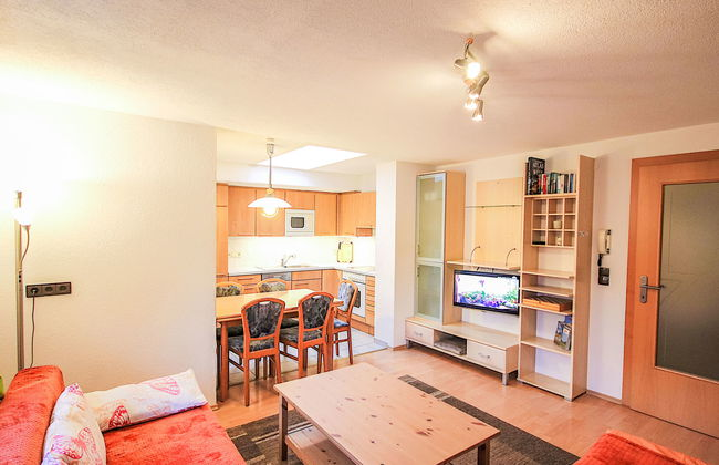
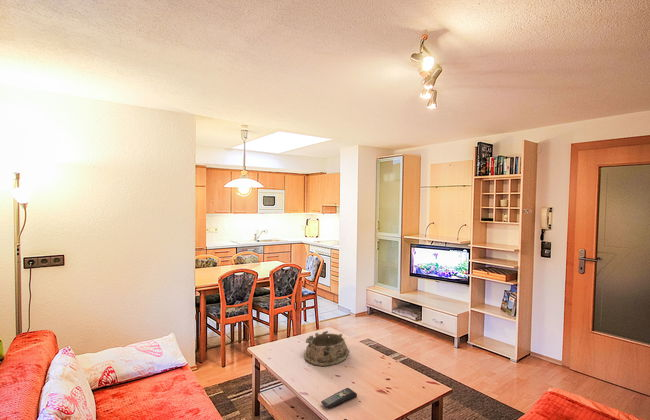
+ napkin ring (326, 346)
+ remote control (339, 397)
